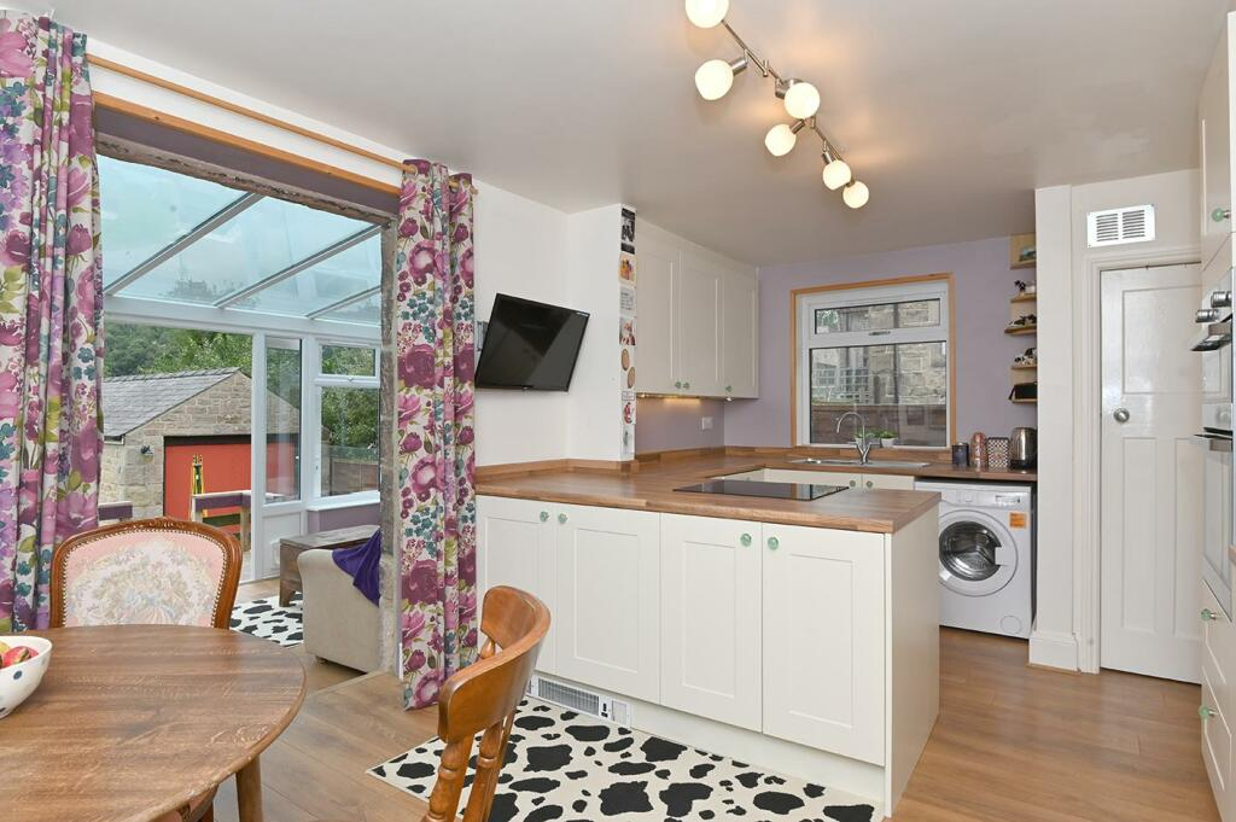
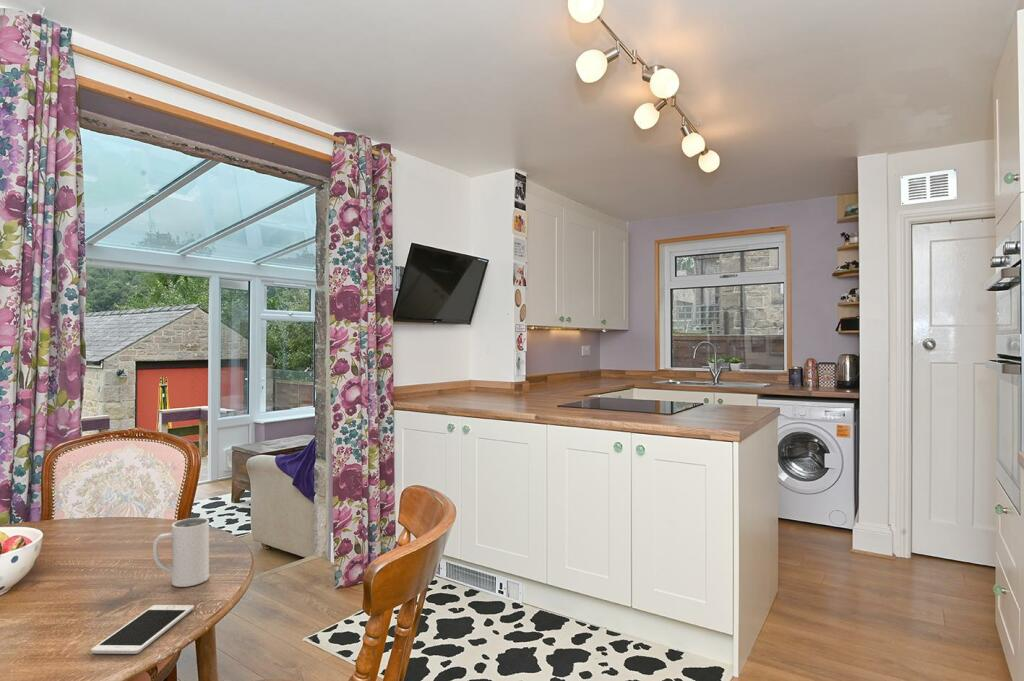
+ cell phone (146, 627)
+ mug (181, 552)
